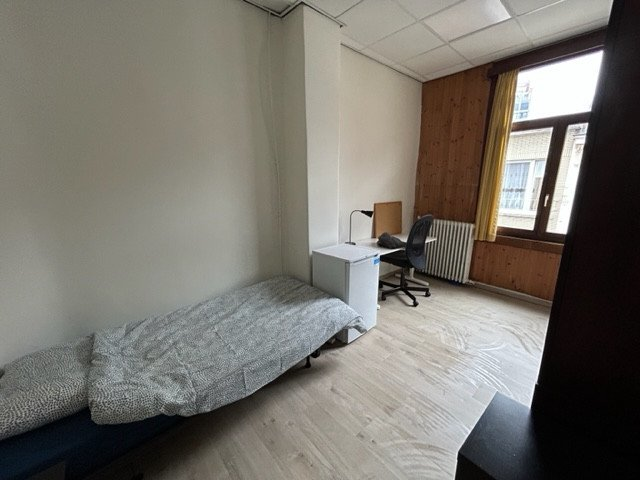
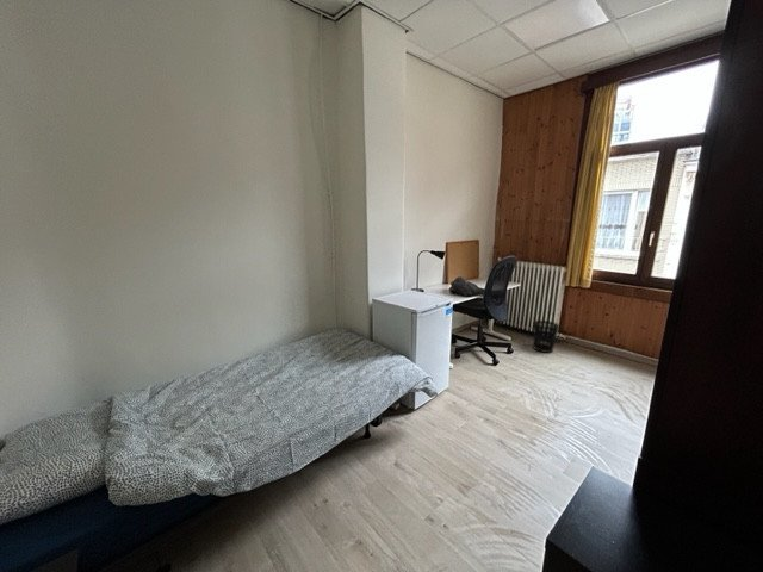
+ wastebasket (544, 336)
